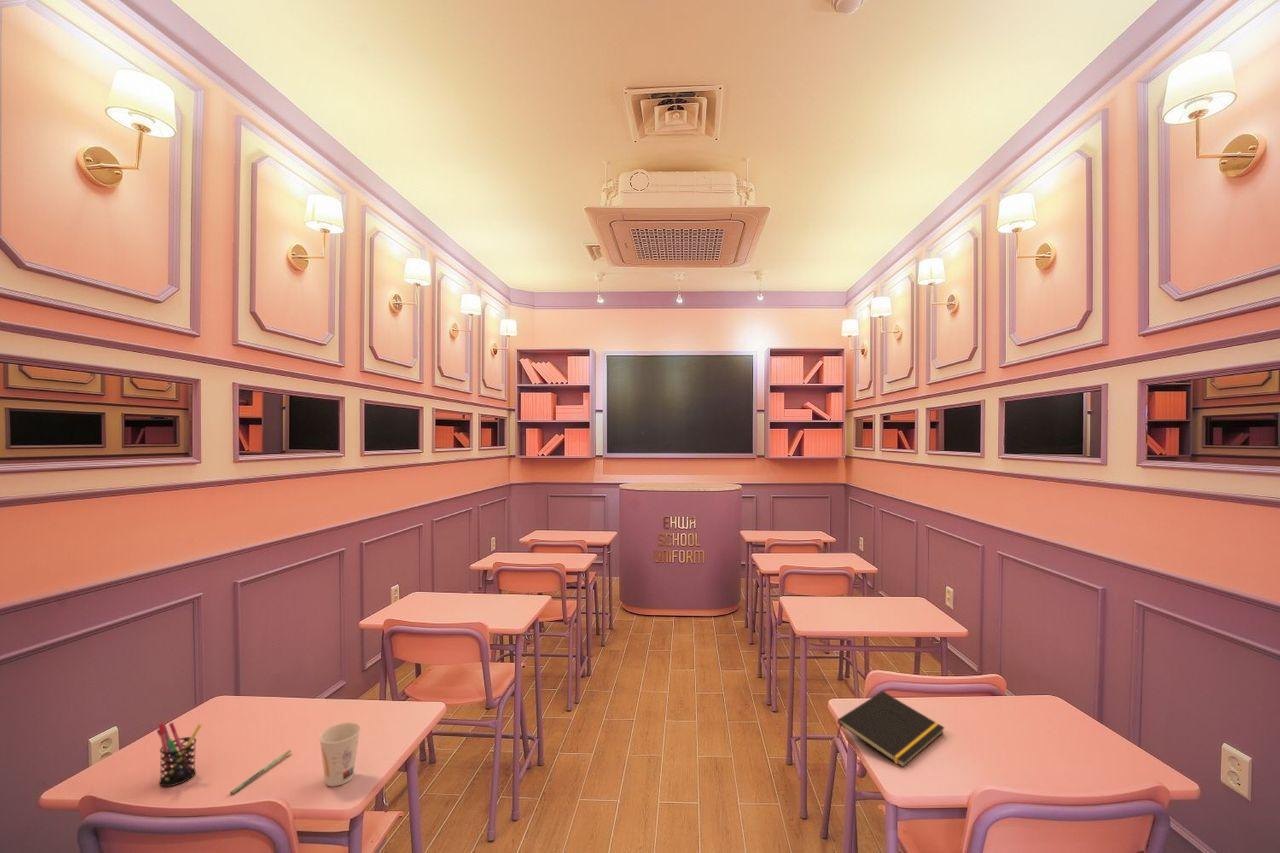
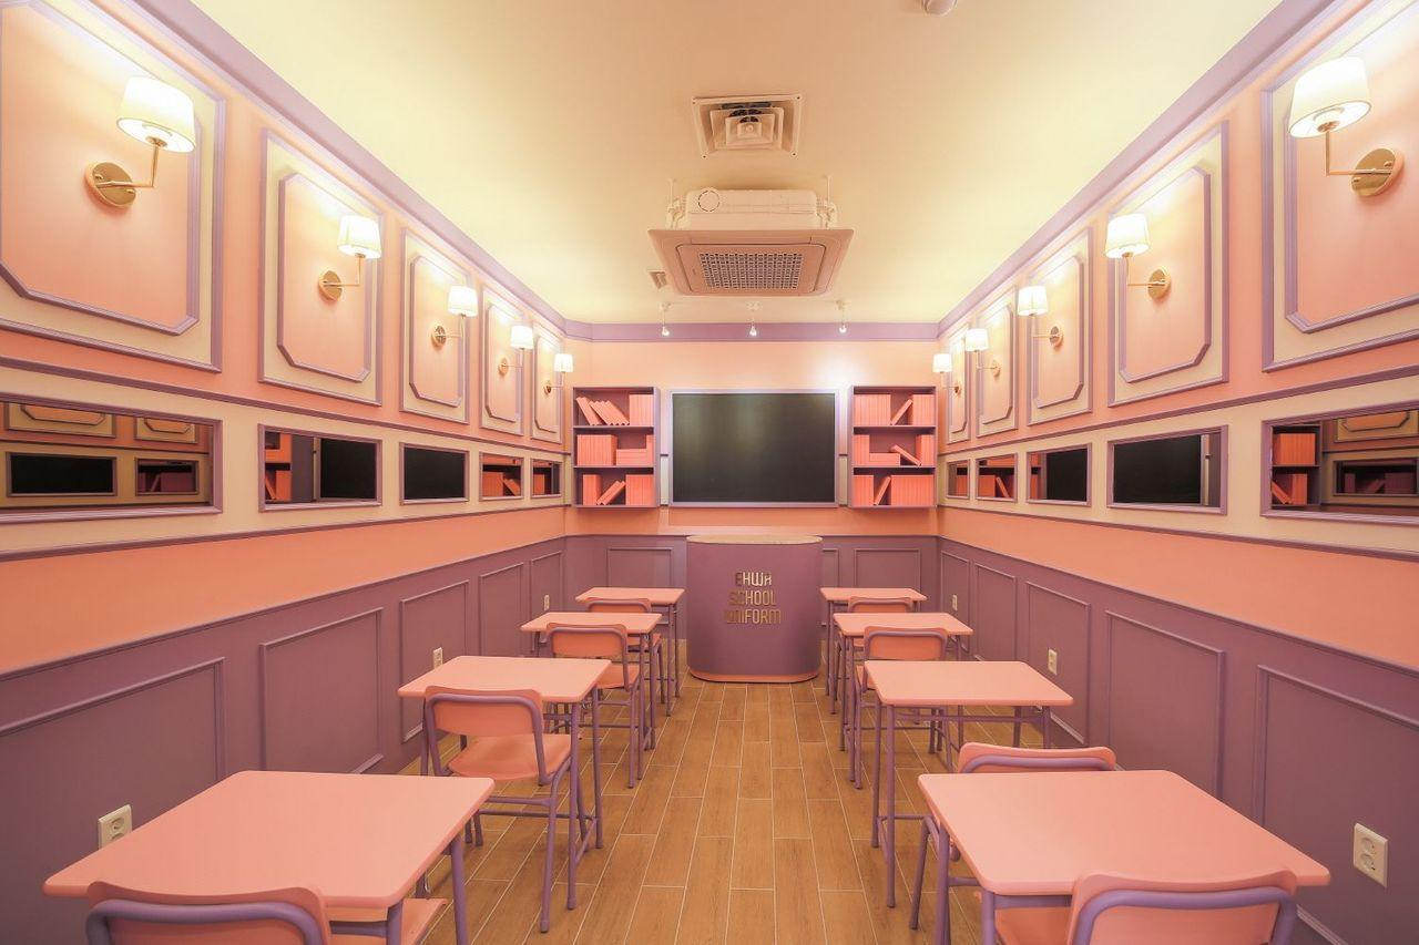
- notepad (891, 725)
- pen (262, 770)
- pen holder (175, 751)
- cup (339, 755)
